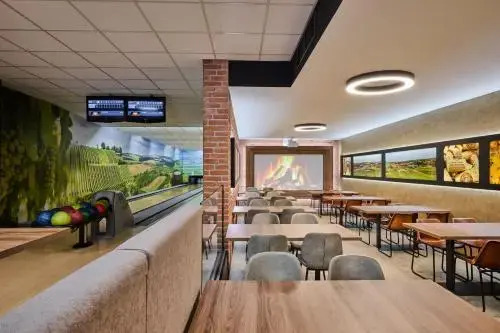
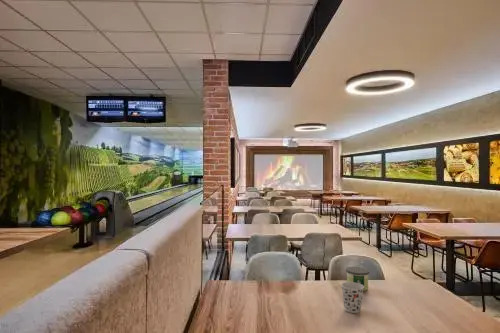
+ candle (357, 278)
+ cup (352, 297)
